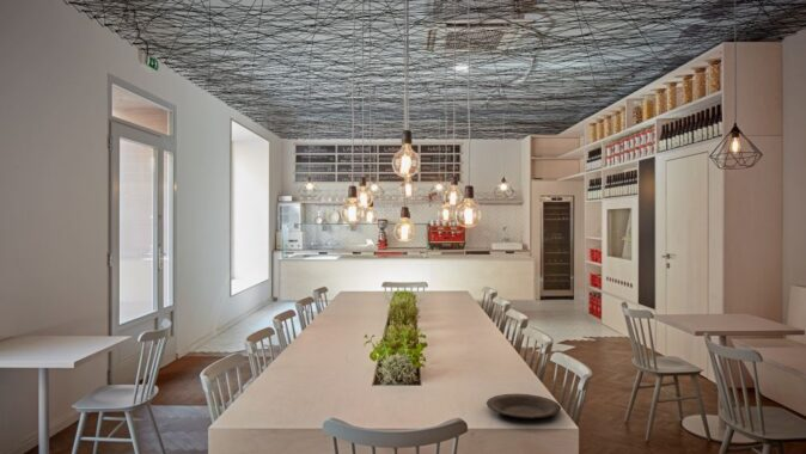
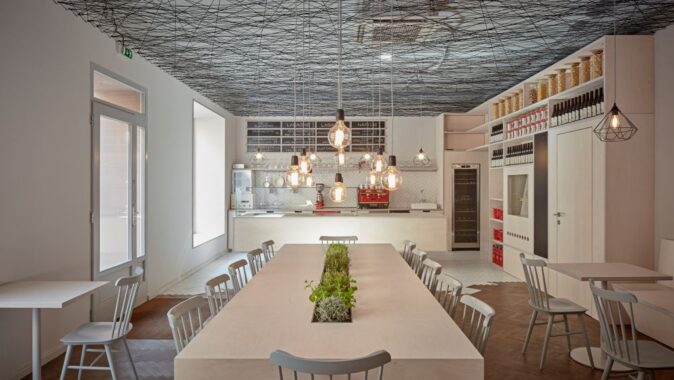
- plate (523, 407)
